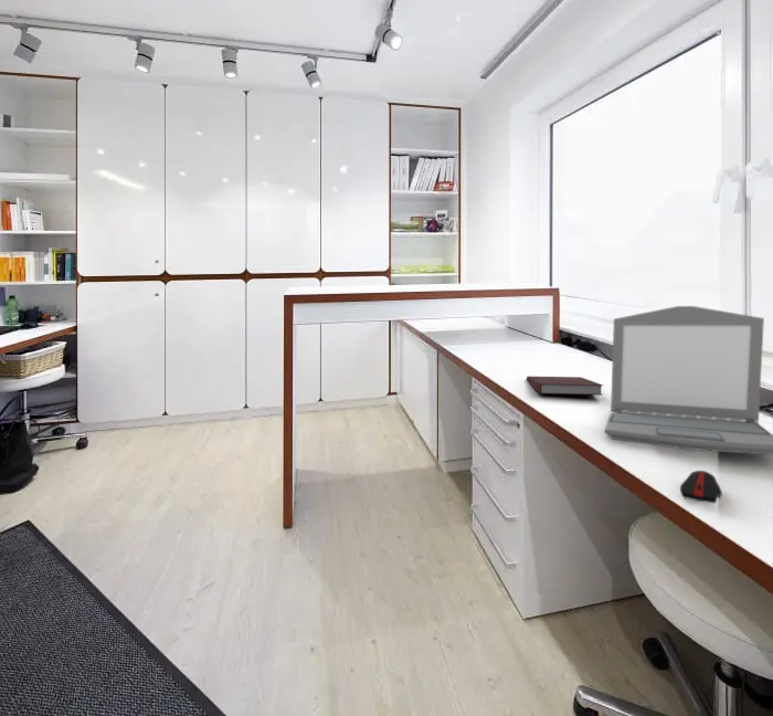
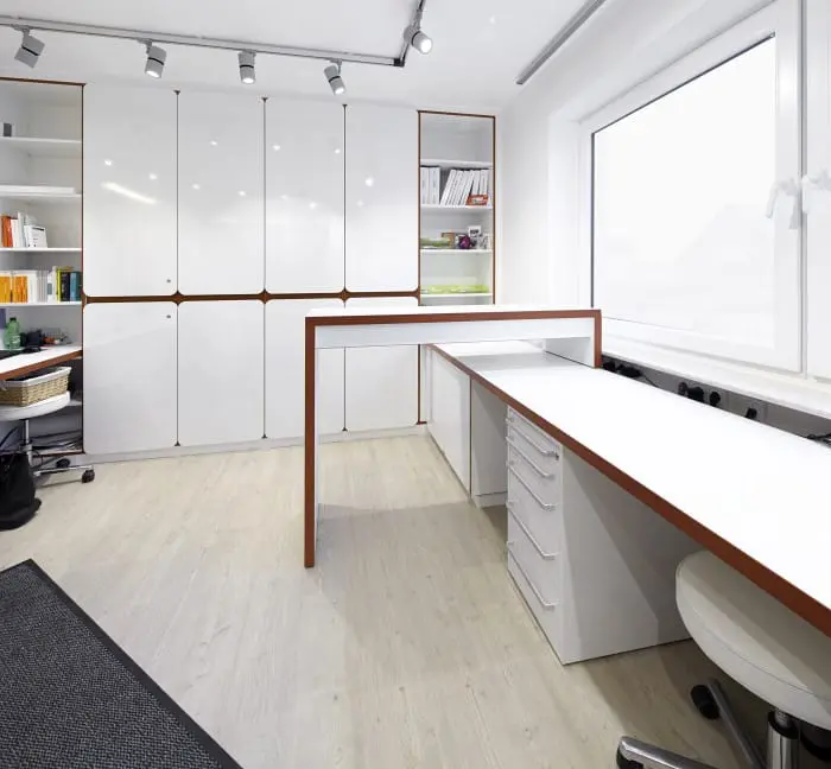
- laptop (687, 370)
- notebook (561, 385)
- computer mouse (700, 483)
